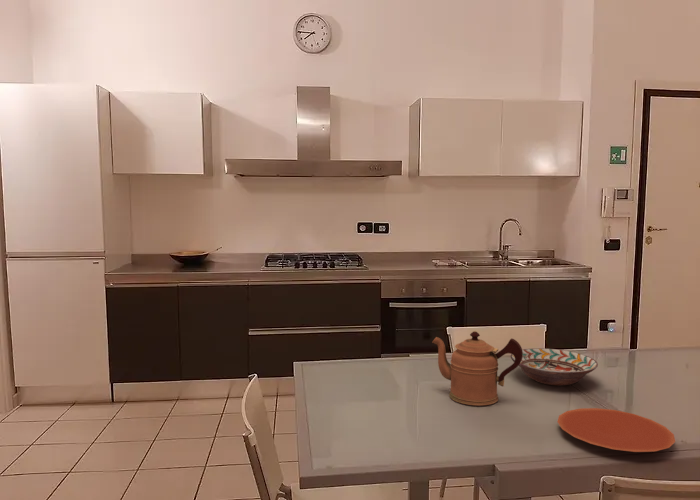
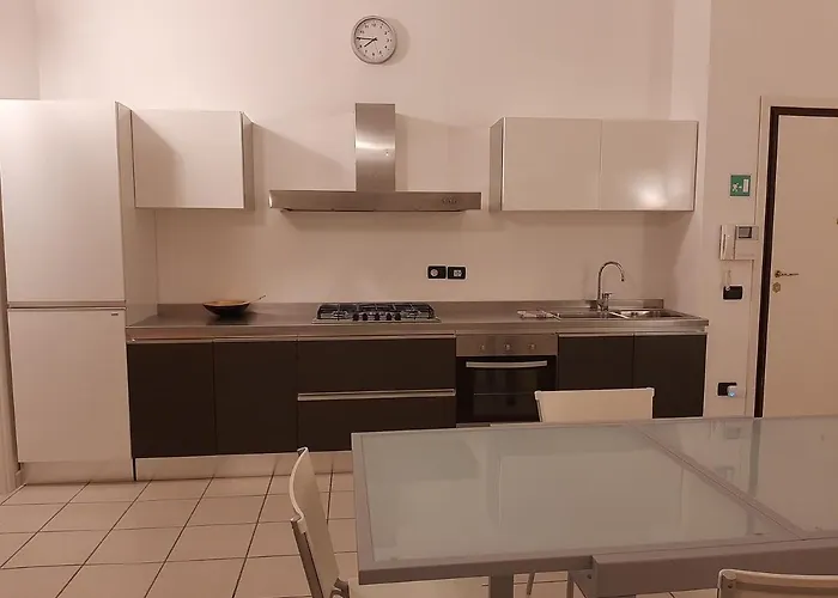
- decorative bowl (552, 369)
- plate (613, 432)
- coffeepot (475, 364)
